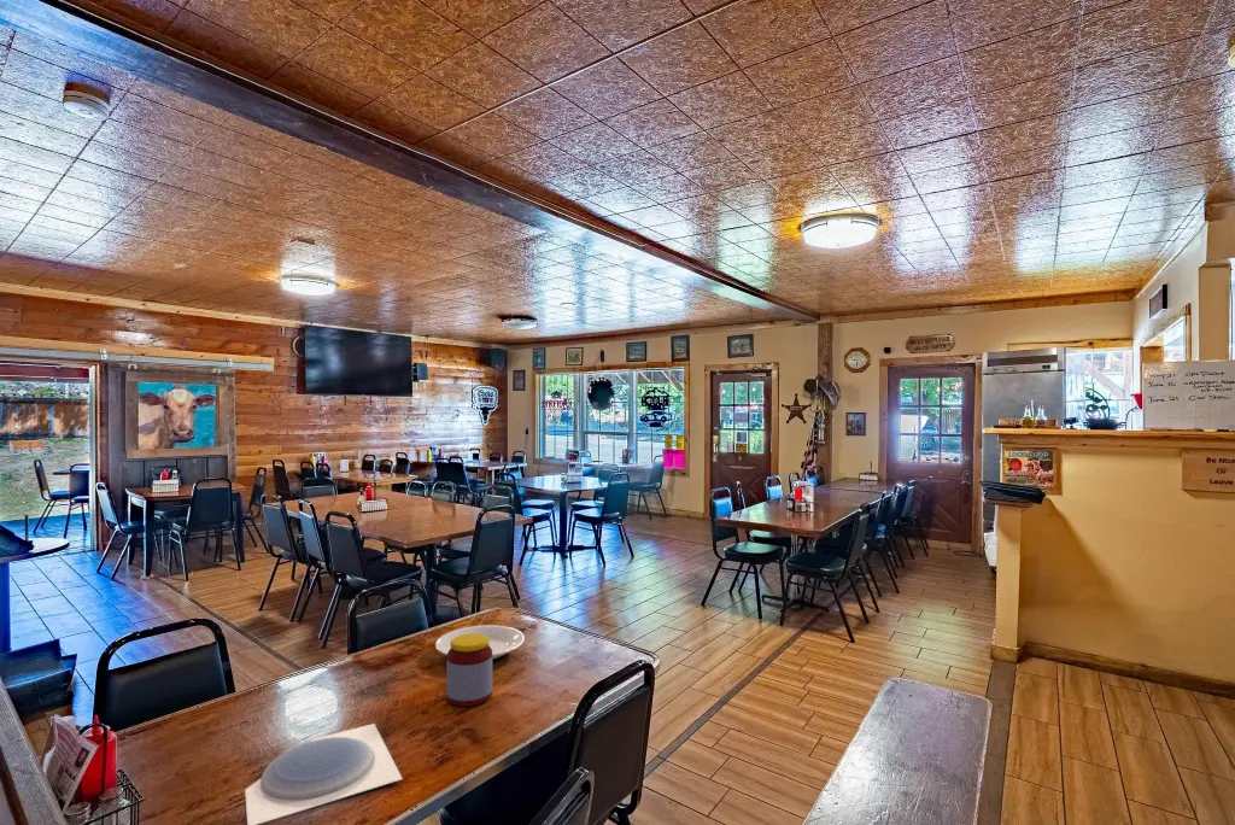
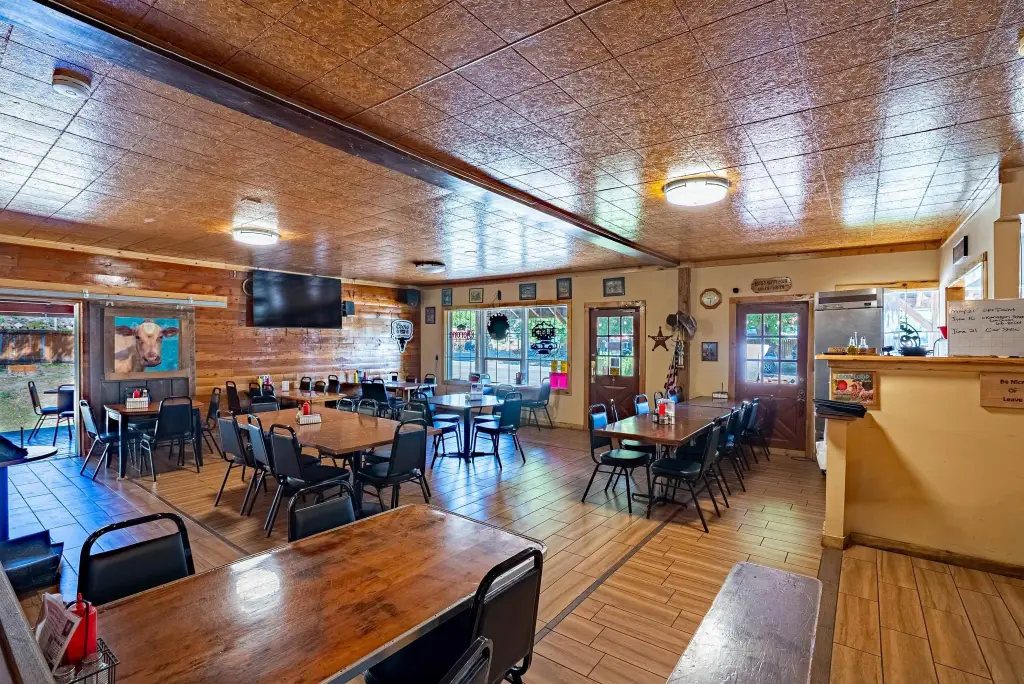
- plate (488, 644)
- plate (320, 760)
- jar (469, 667)
